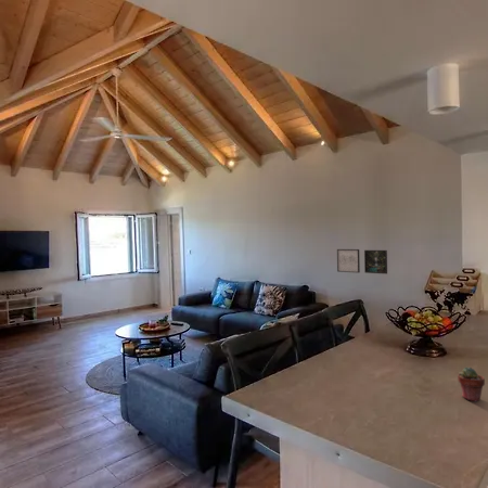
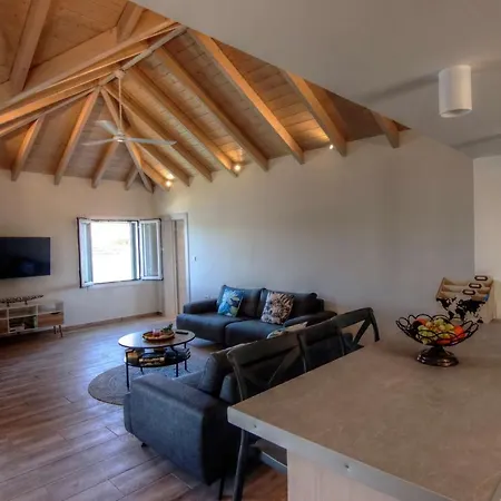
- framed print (375, 261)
- potted succulent (471, 382)
- wall art (348, 260)
